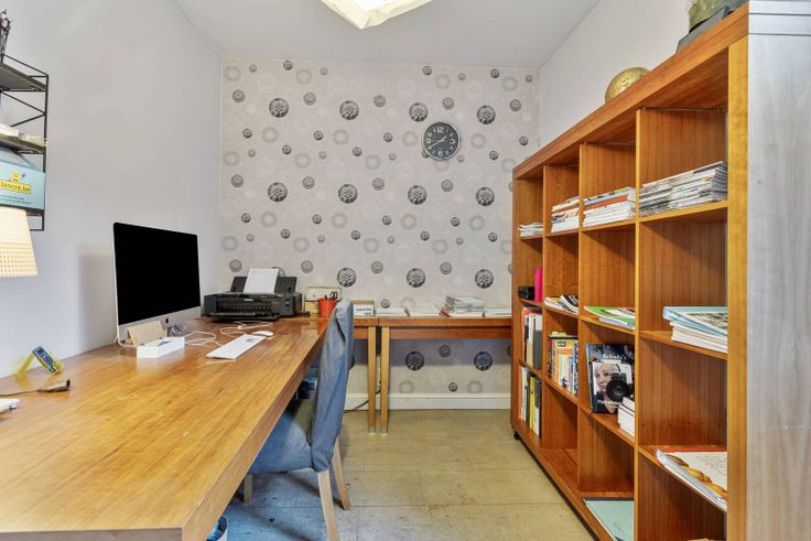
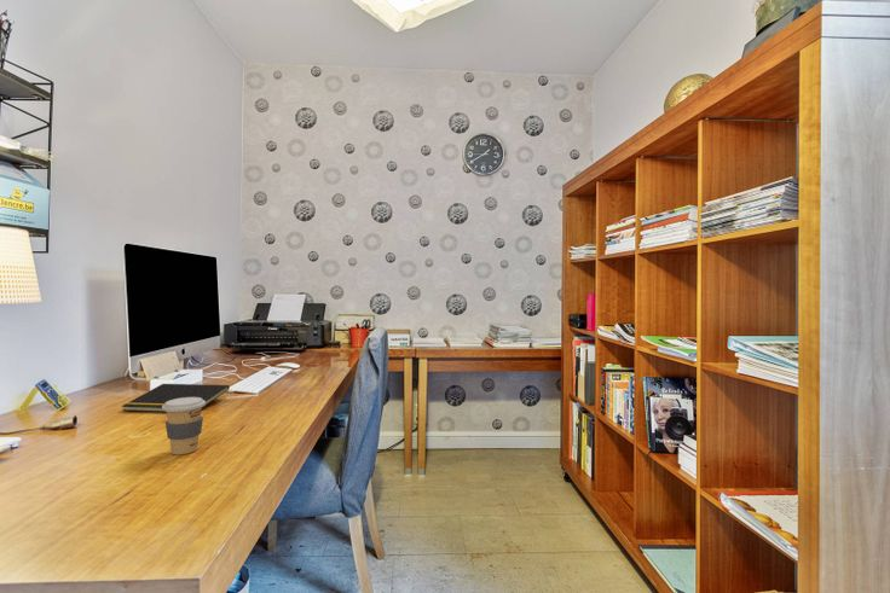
+ coffee cup (184, 425)
+ notepad (178, 396)
